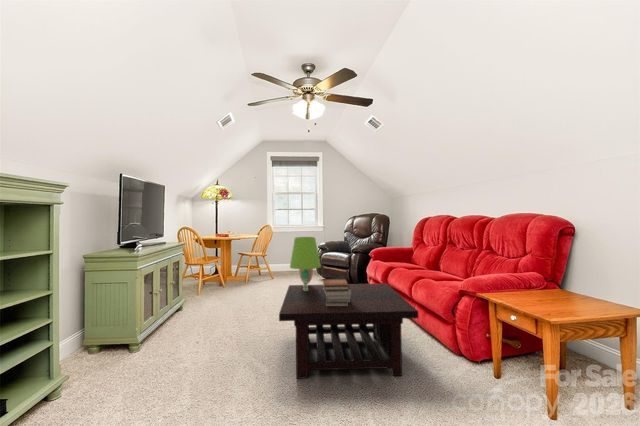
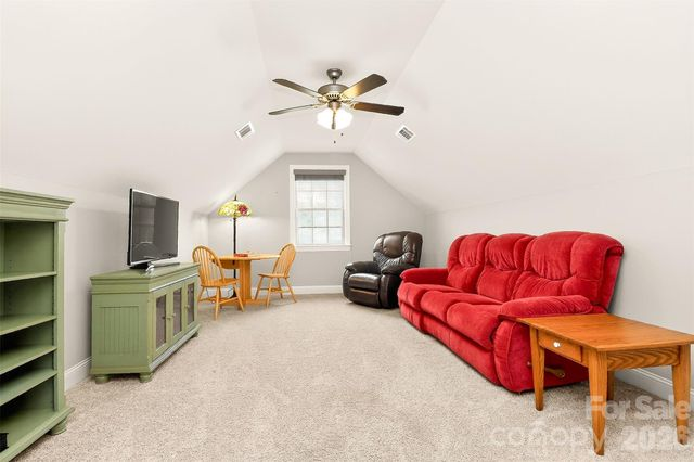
- lampshade (305, 262)
- book stack (336, 291)
- coffee table (343, 324)
